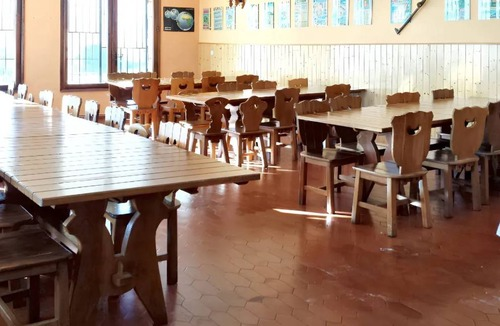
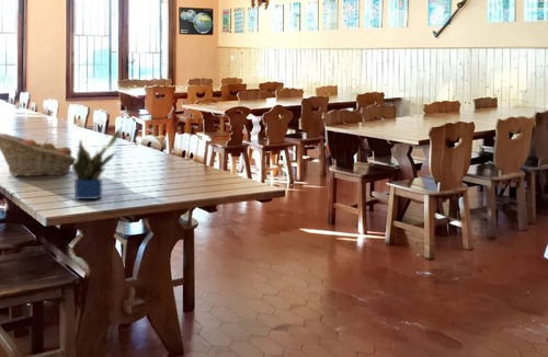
+ fruit basket (35, 153)
+ potted plant (96, 162)
